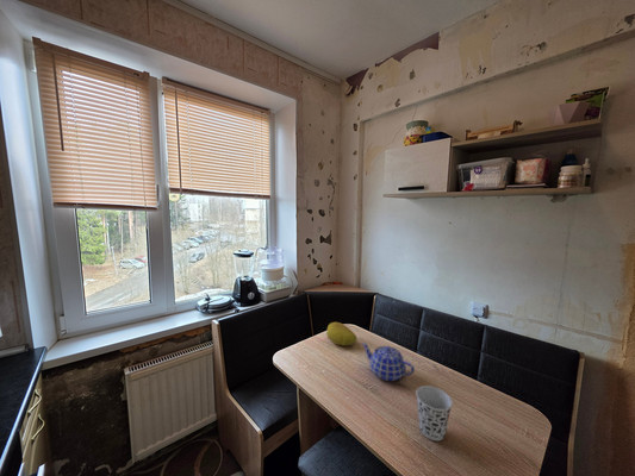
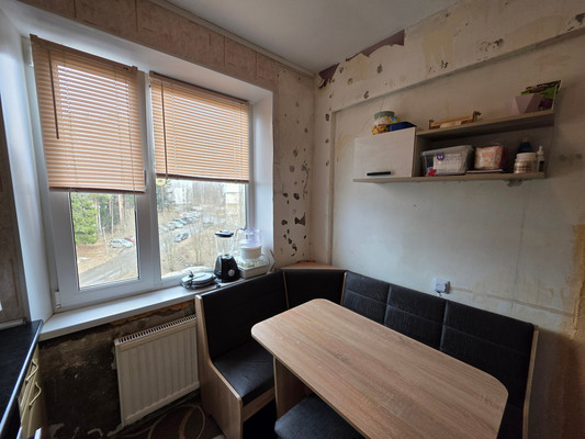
- cup (432, 413)
- teapot (385, 359)
- fruit (341, 333)
